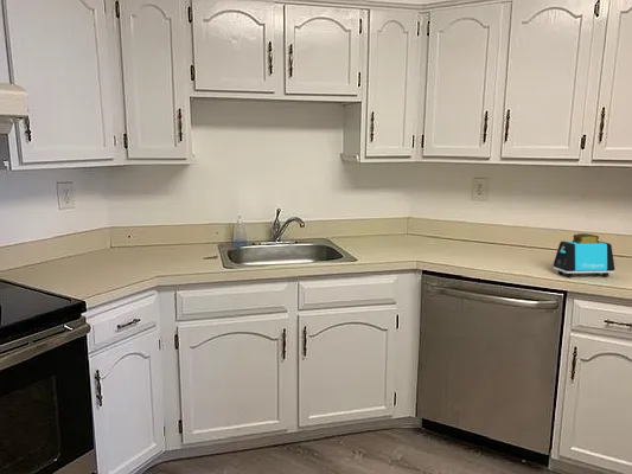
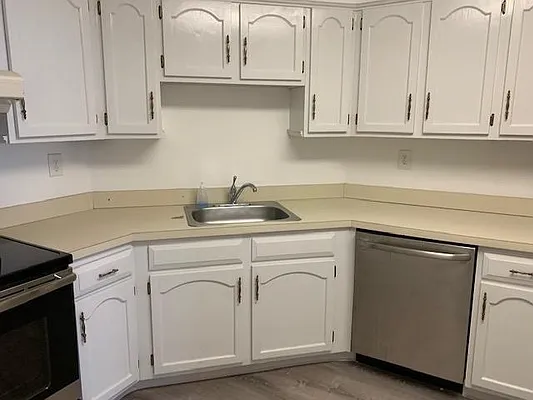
- toaster (583, 255)
